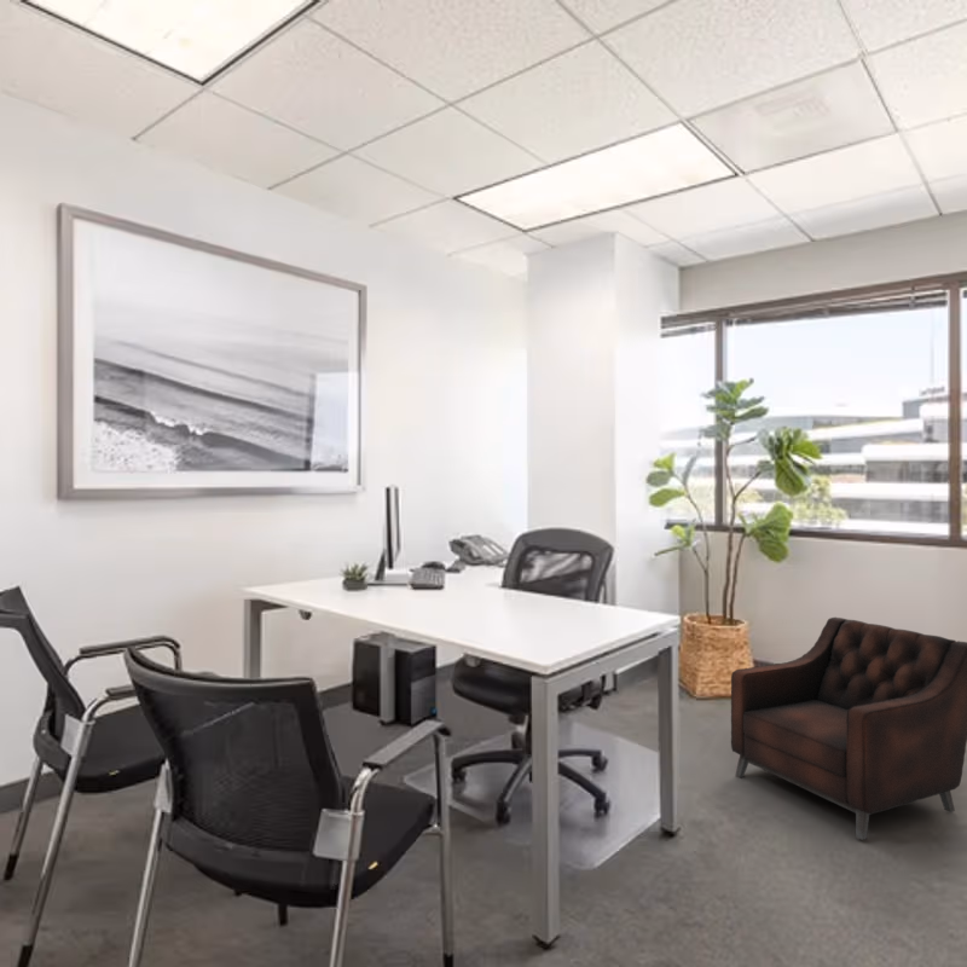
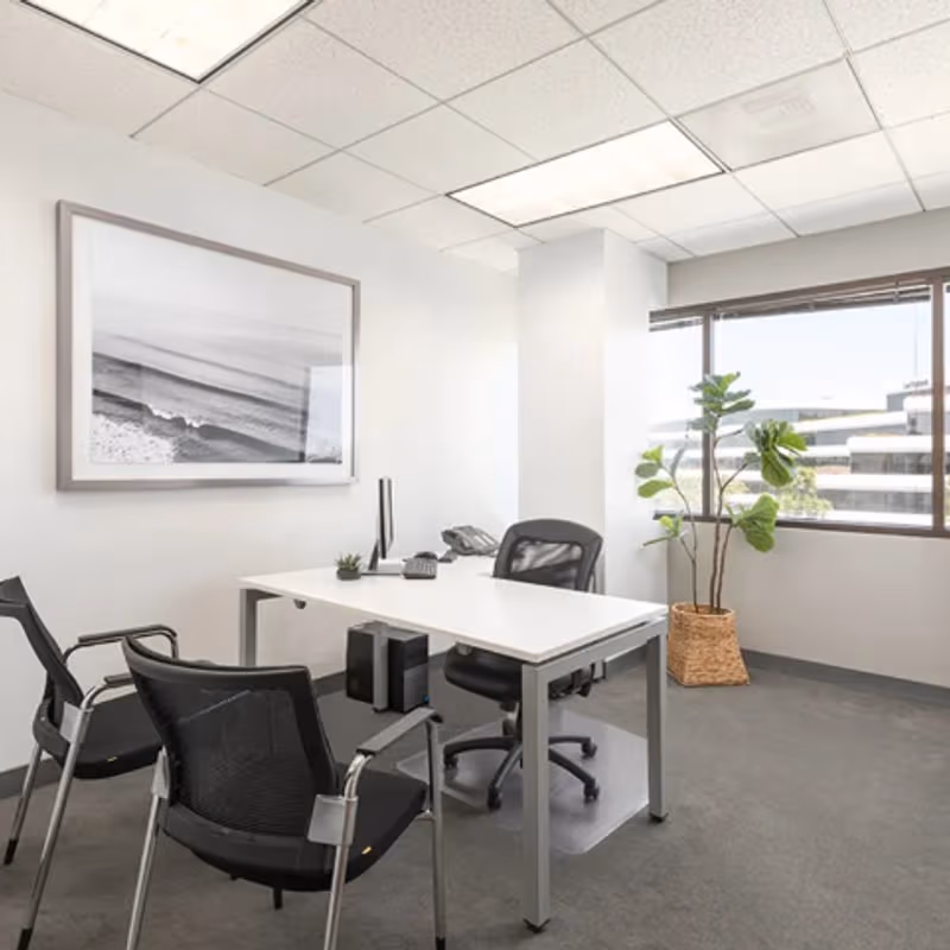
- armchair (849, 711)
